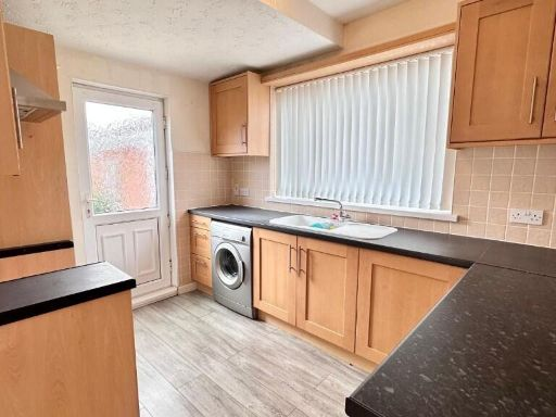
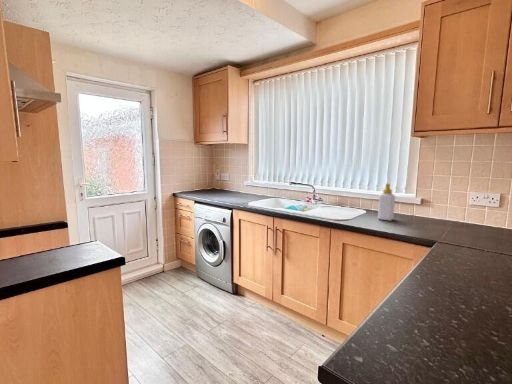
+ soap bottle (386, 201)
